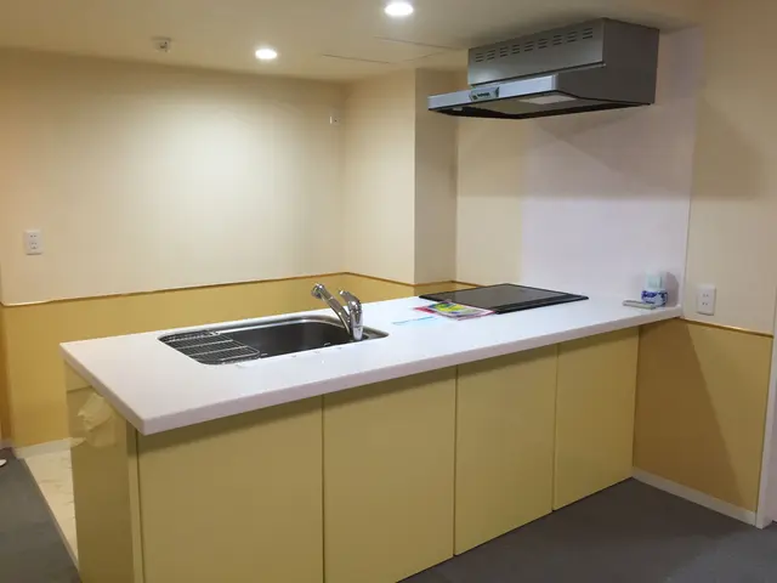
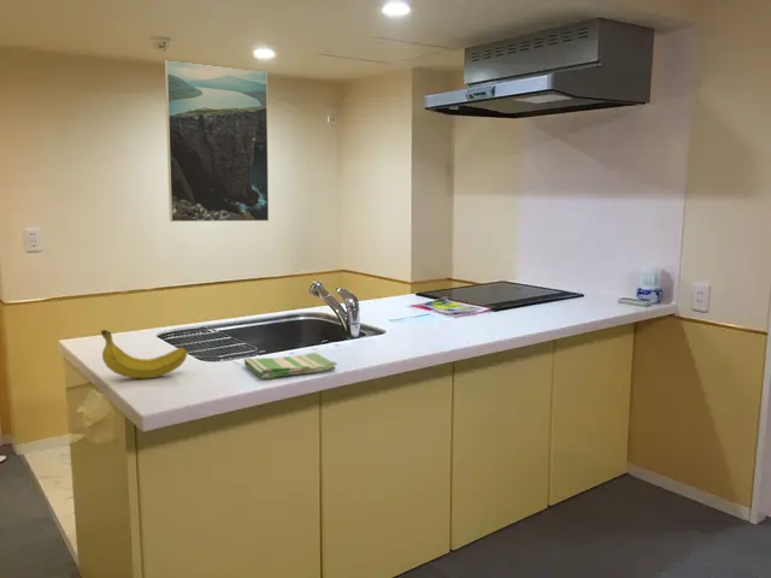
+ fruit (145, 359)
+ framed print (219, 143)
+ dish towel (289, 362)
